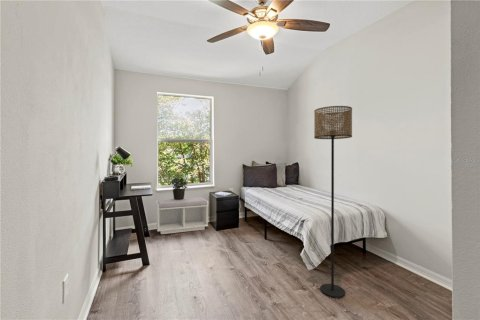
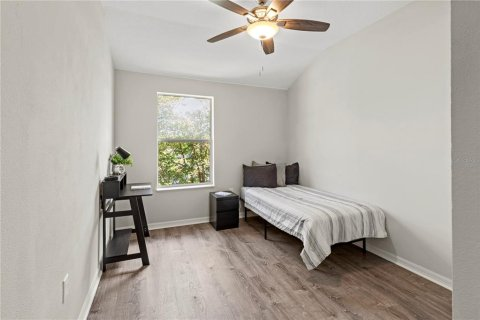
- floor lamp (332, 200)
- bench (182, 214)
- potted plant (177, 187)
